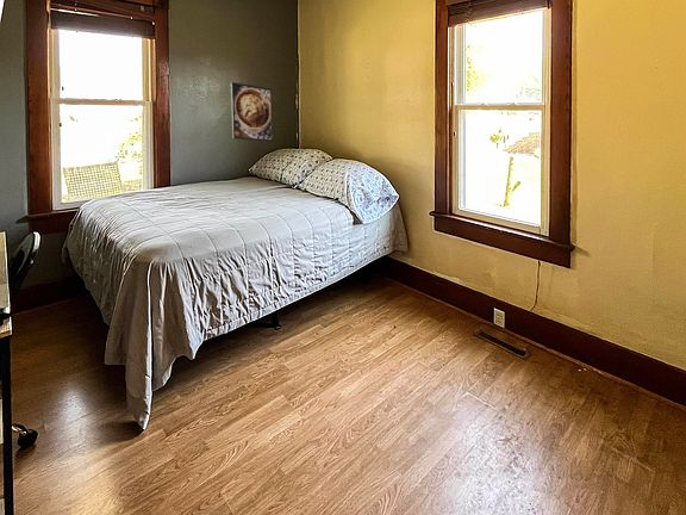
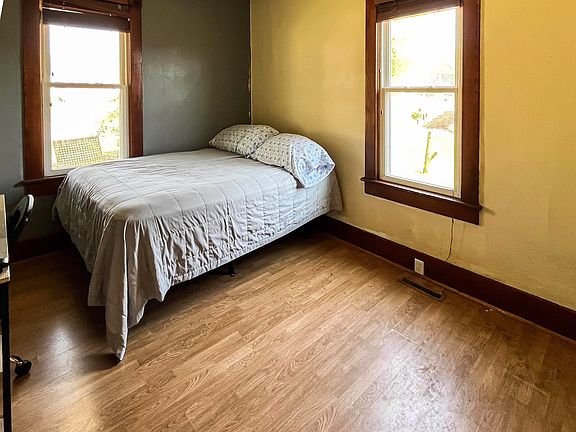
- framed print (252, 112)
